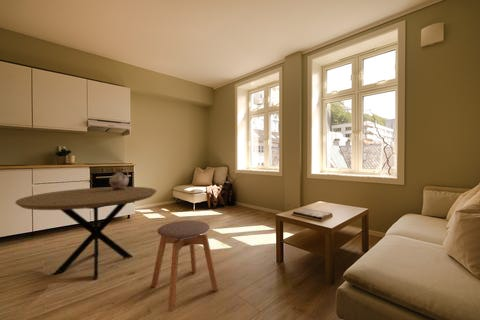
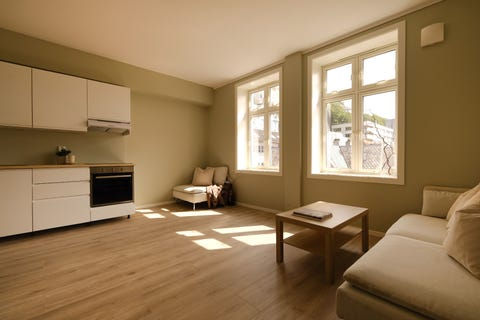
- stool (190, 254)
- dining table (96, 229)
- ceramic jug (119, 178)
